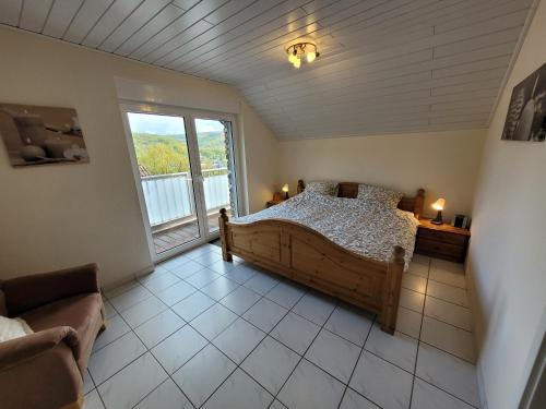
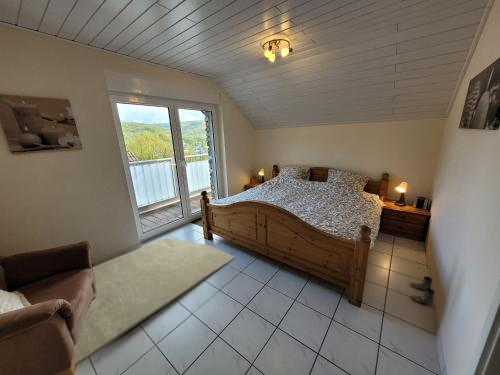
+ boots (421, 288)
+ rug (146, 272)
